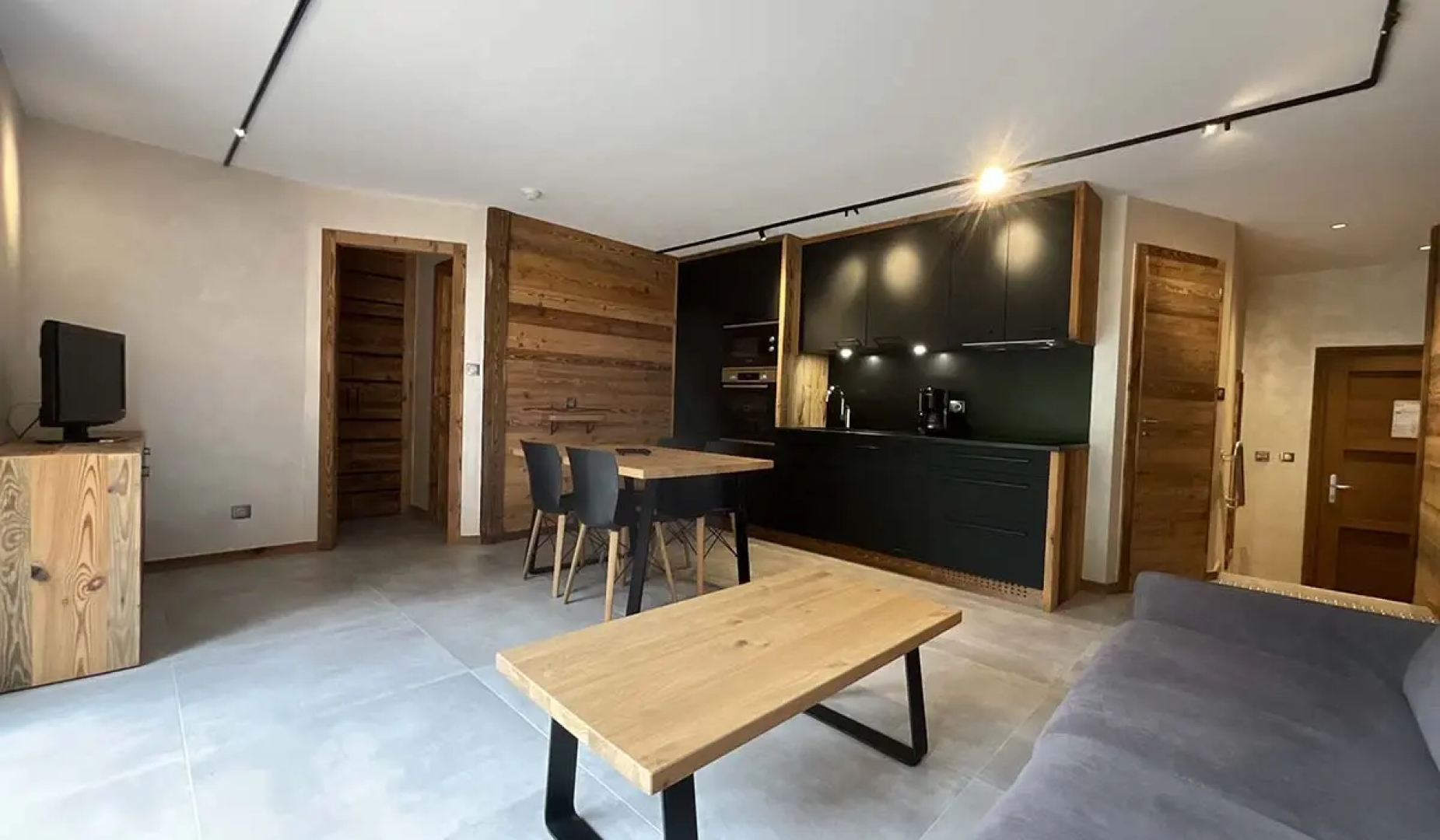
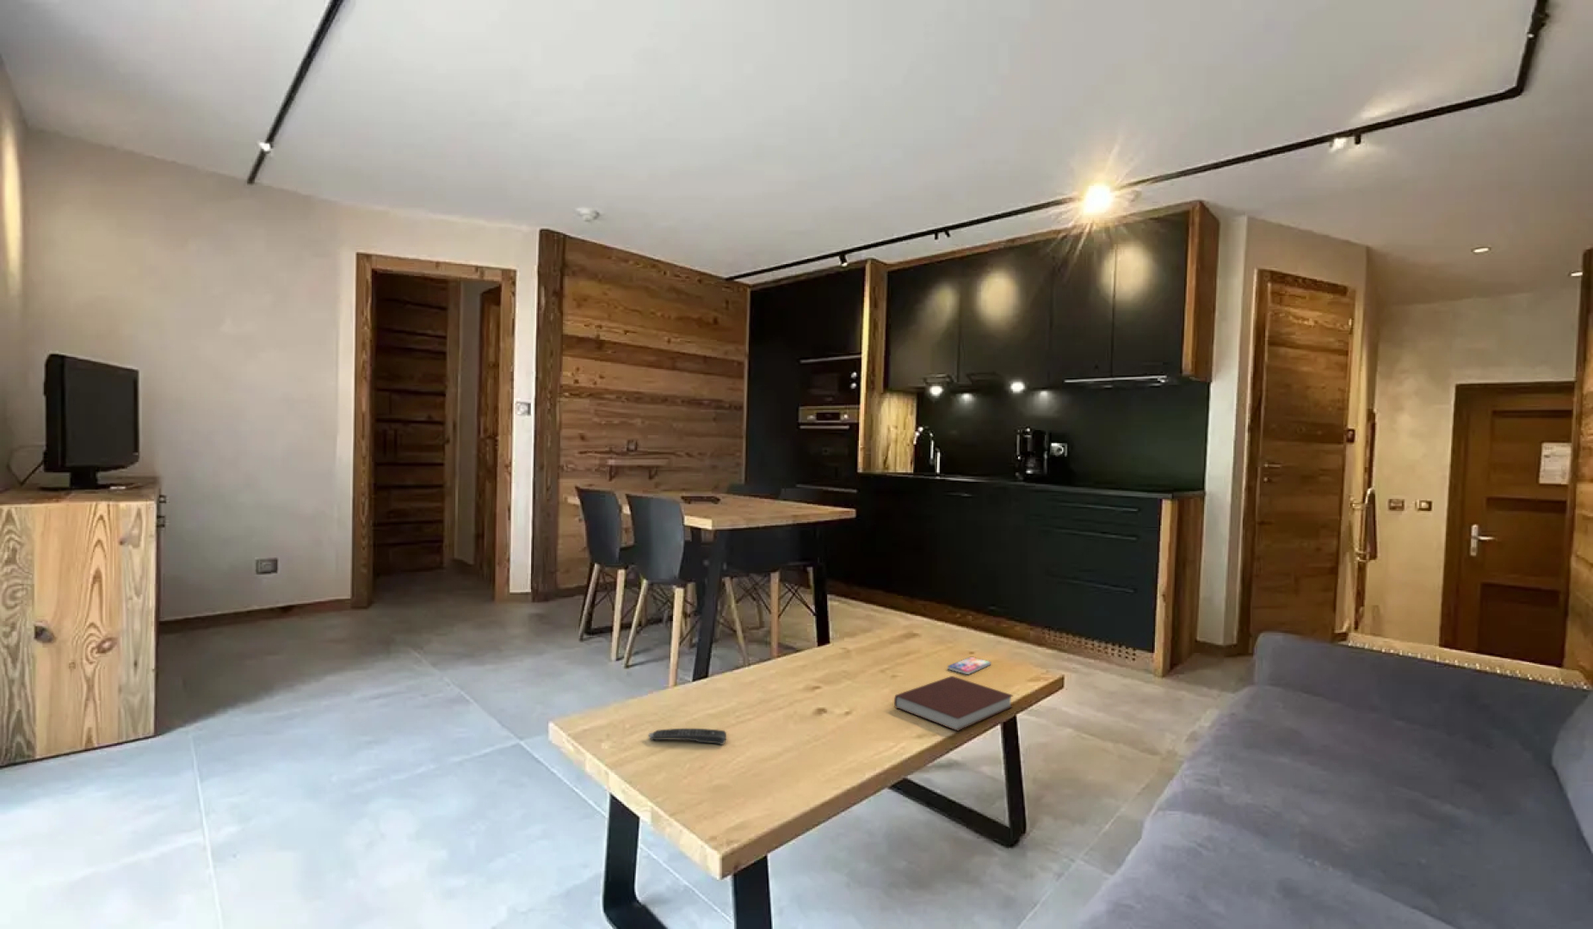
+ smartphone (969, 665)
+ remote control (687, 735)
+ notebook (954, 700)
